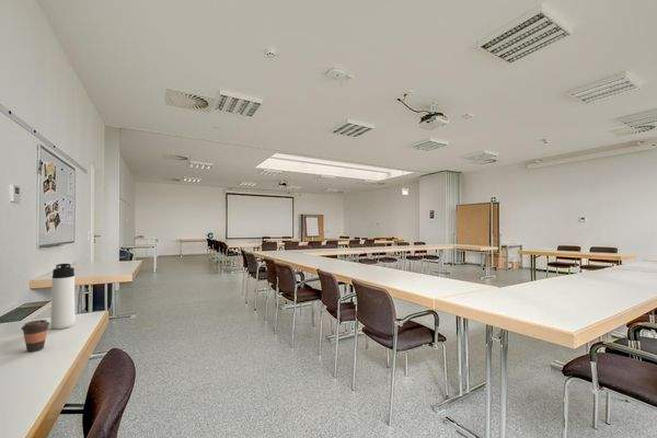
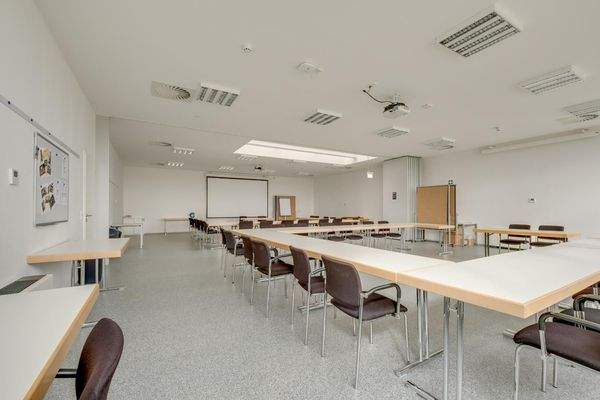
- thermos bottle (62, 295)
- coffee cup (35, 335)
